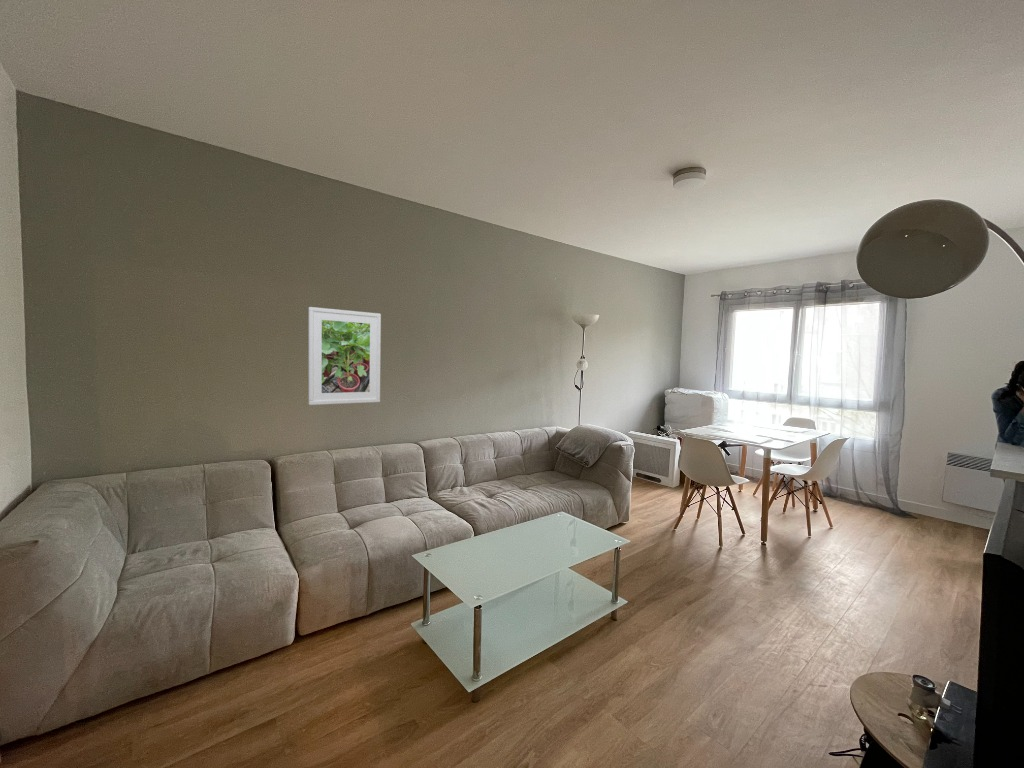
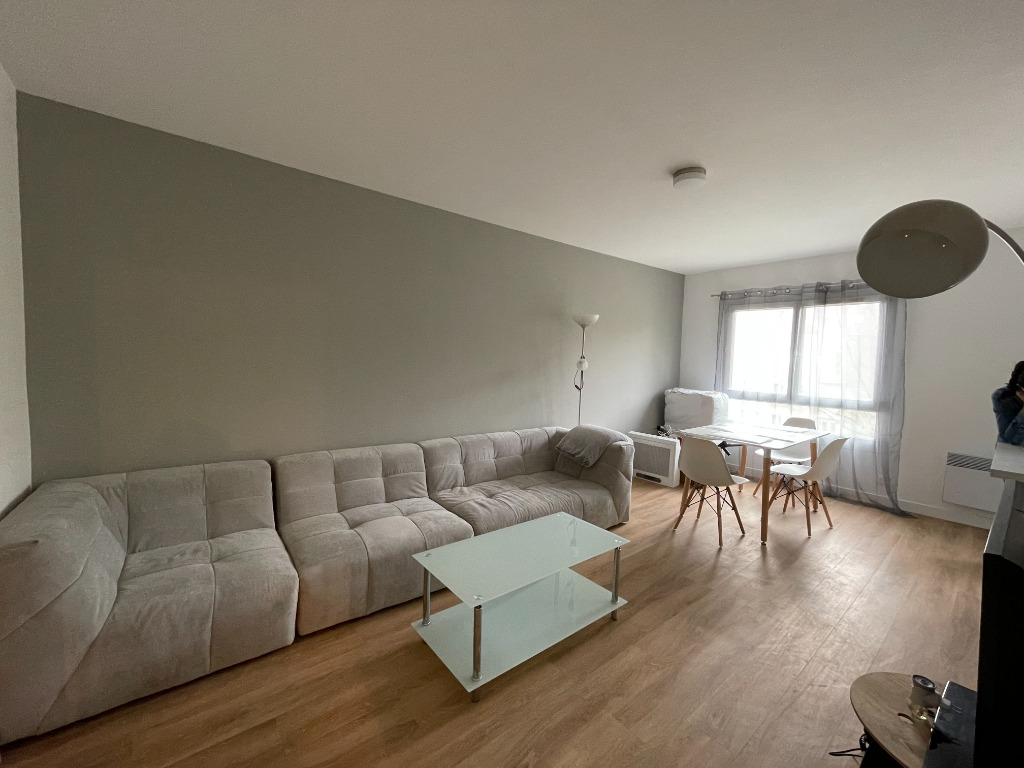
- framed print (346, 357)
